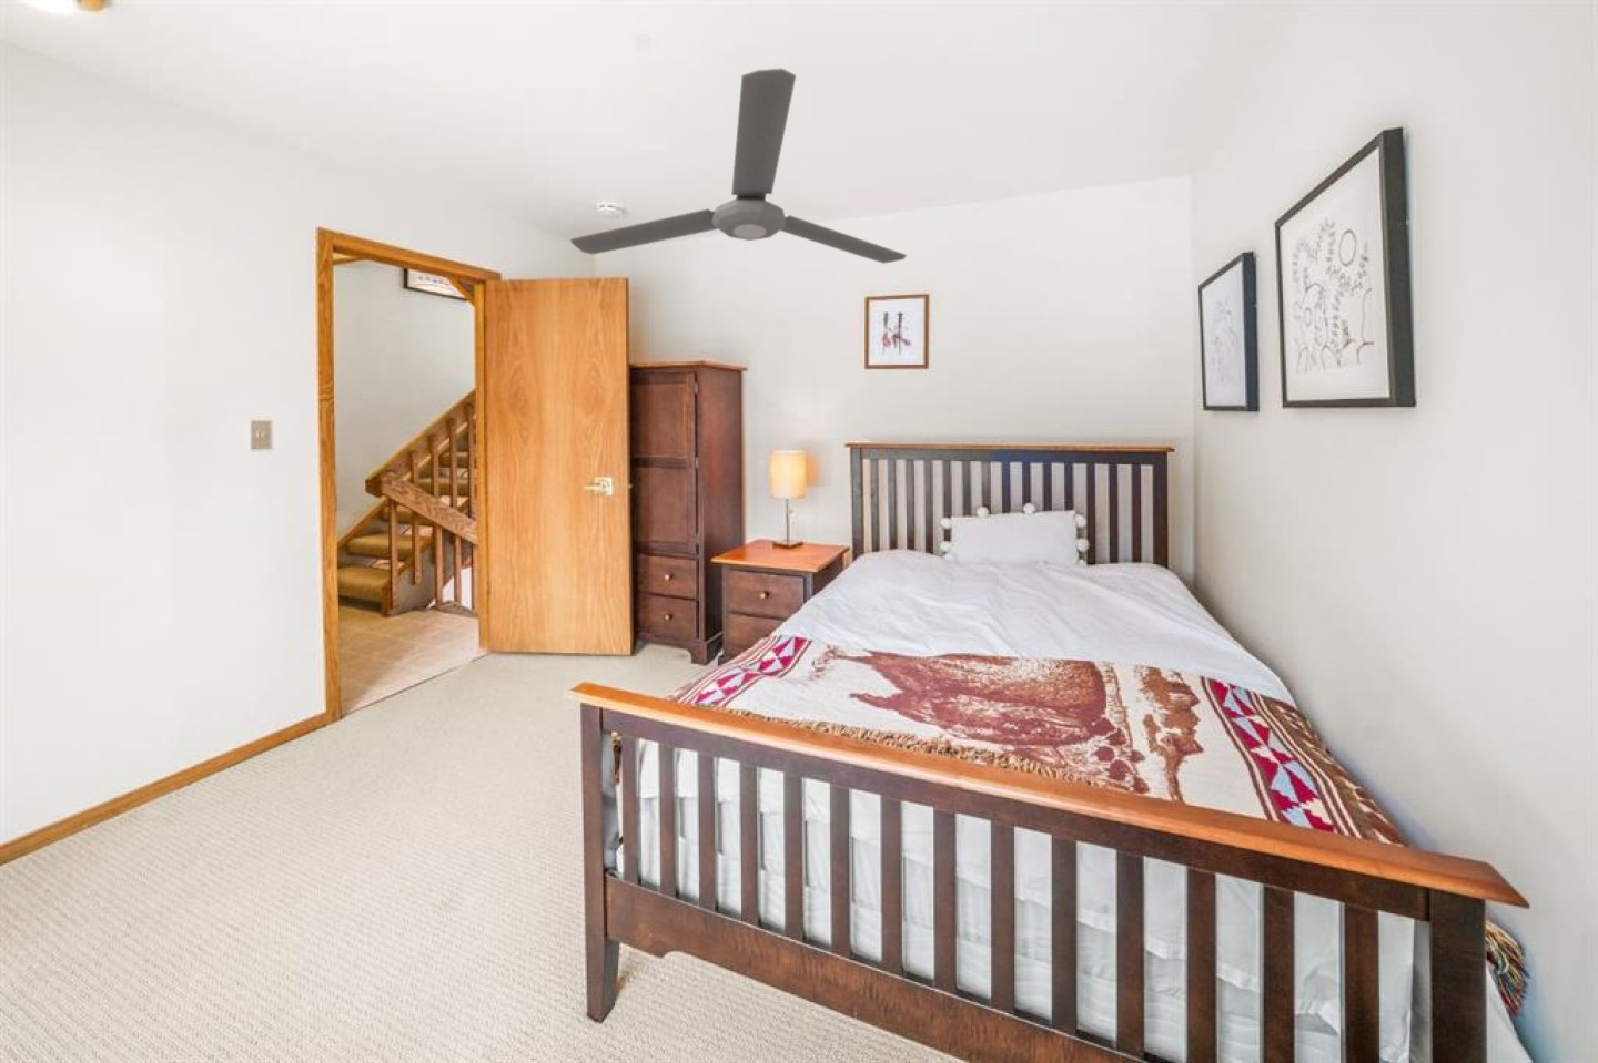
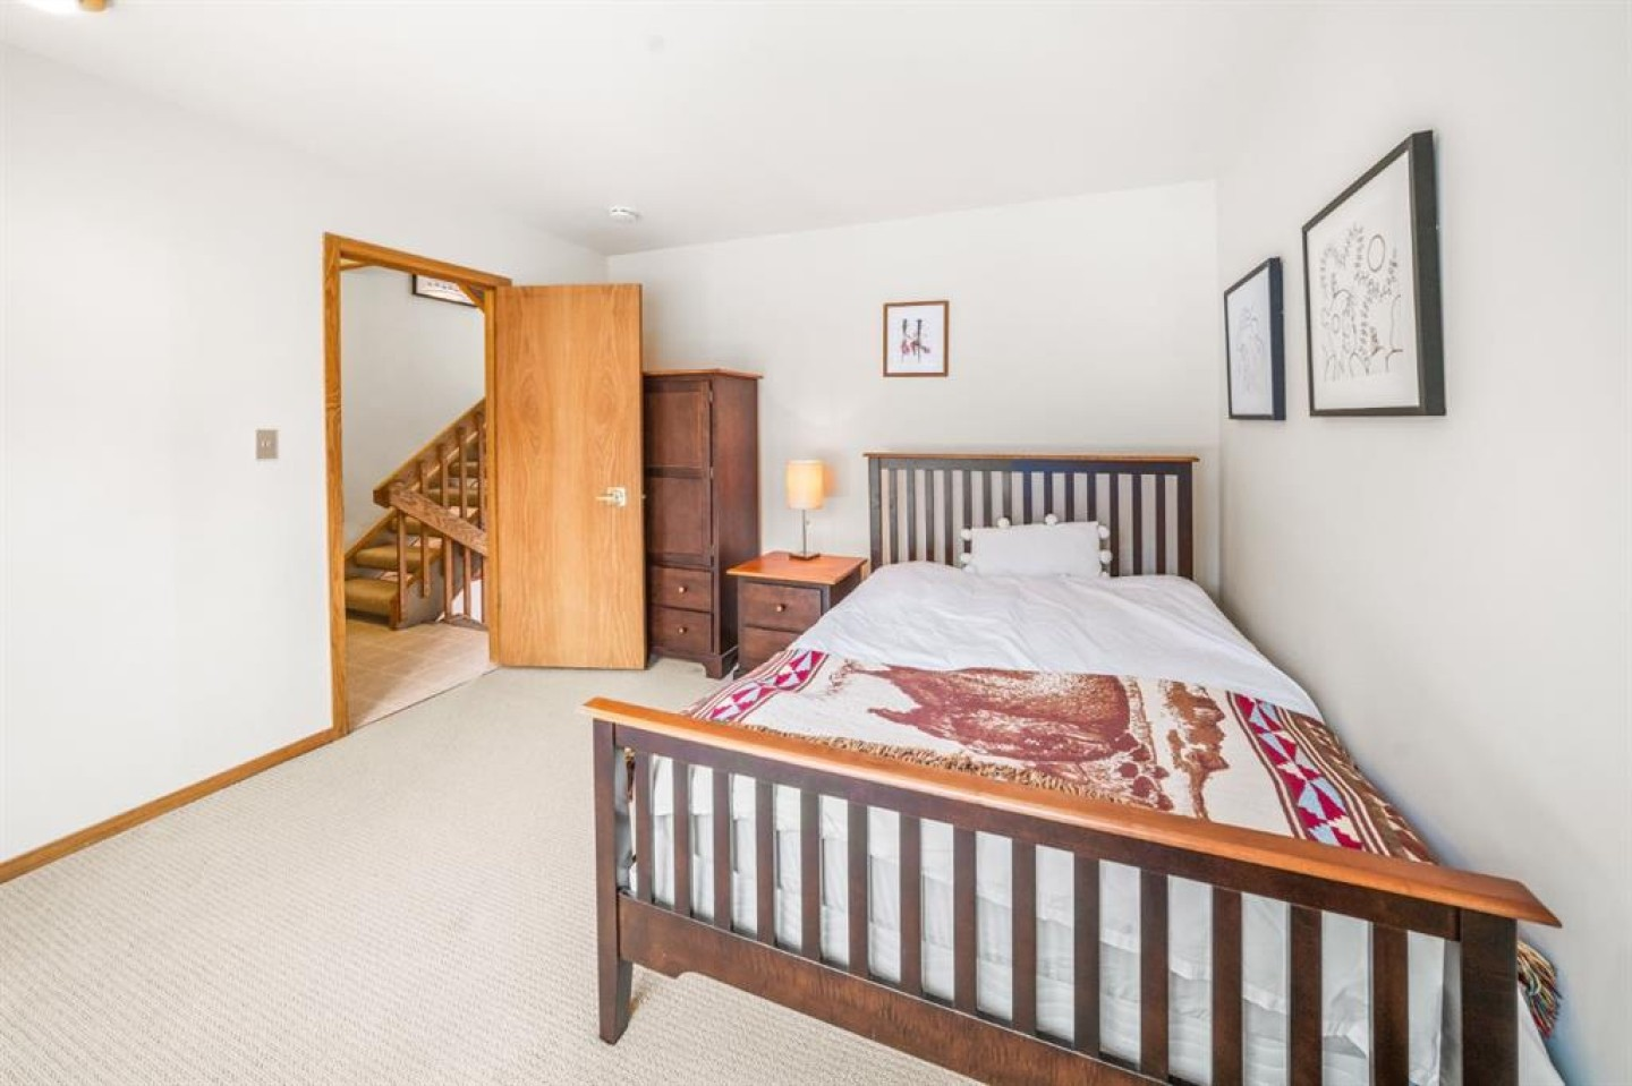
- ceiling fan (742, 177)
